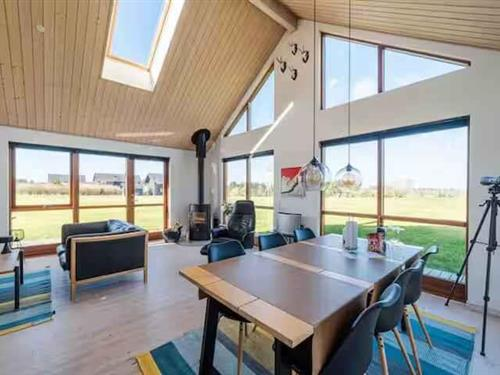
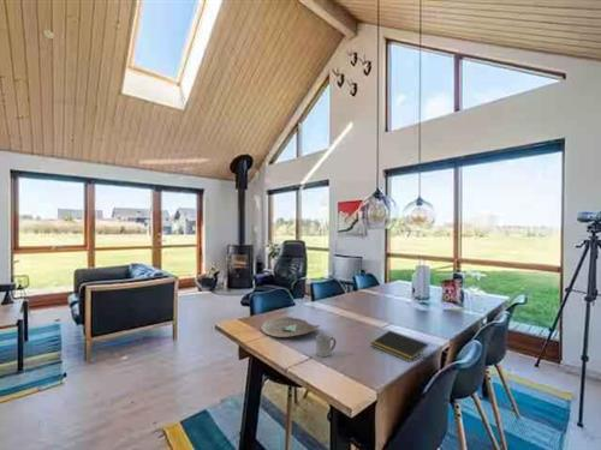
+ cup (326, 344)
+ decorative bowl (290, 325)
+ notepad (398, 344)
